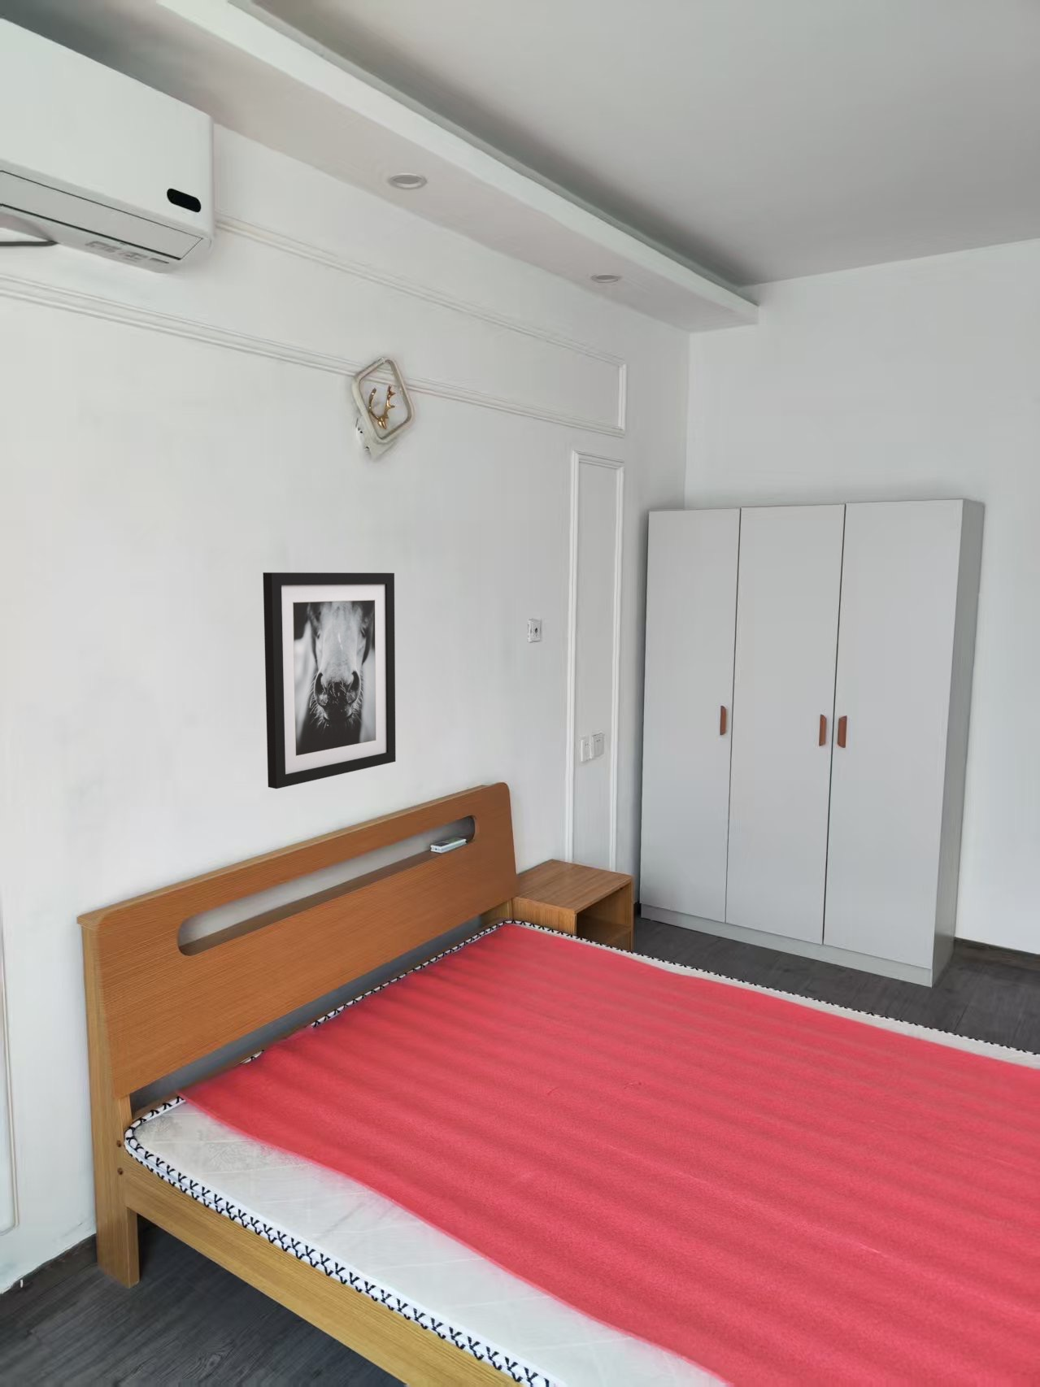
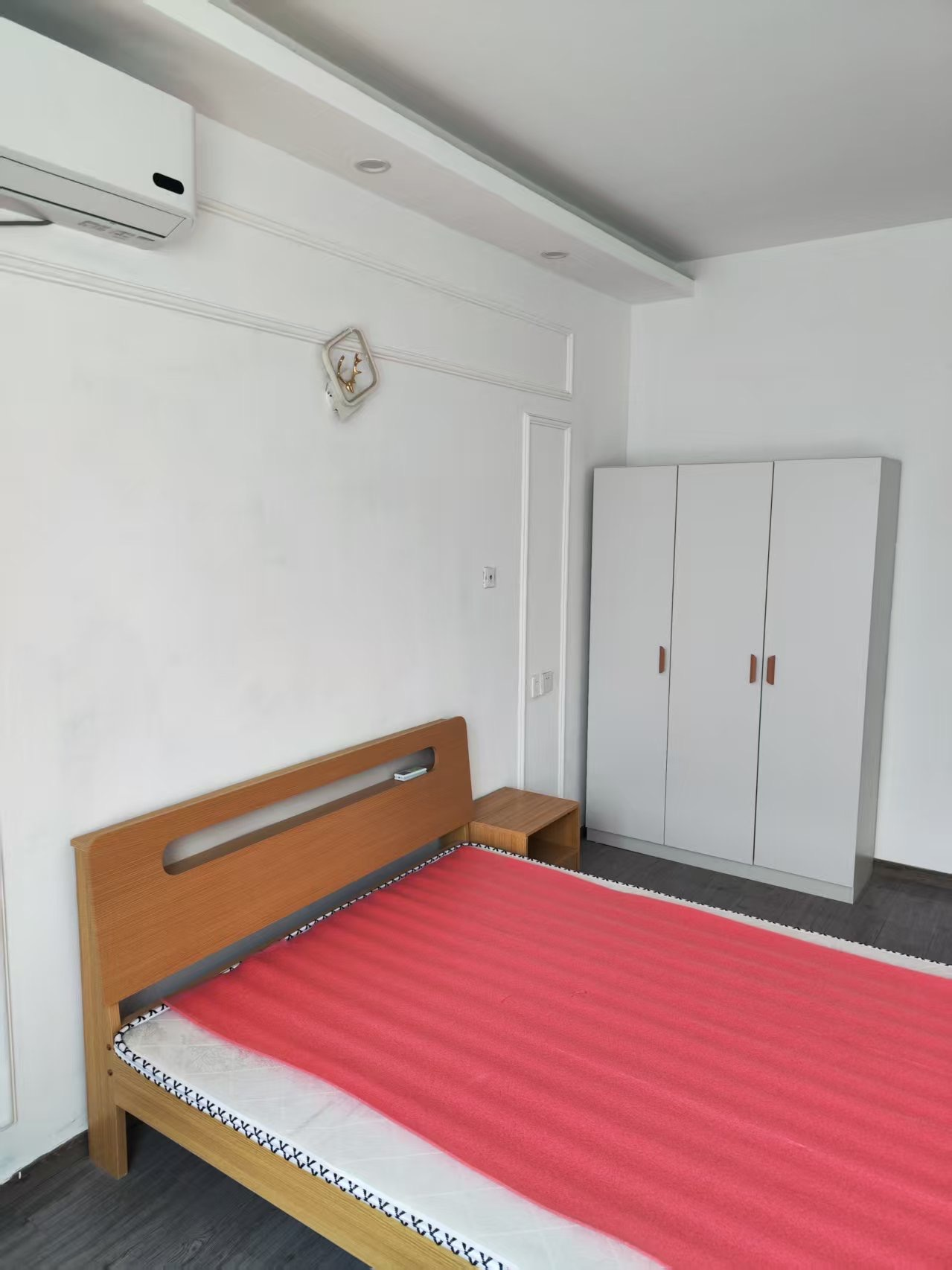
- wall art (334, 674)
